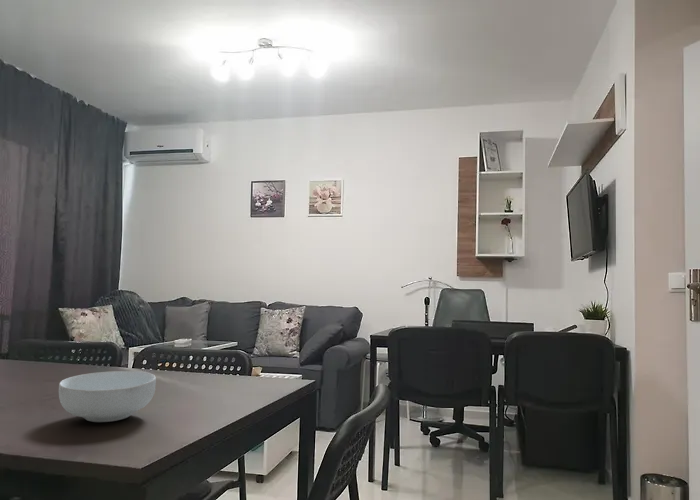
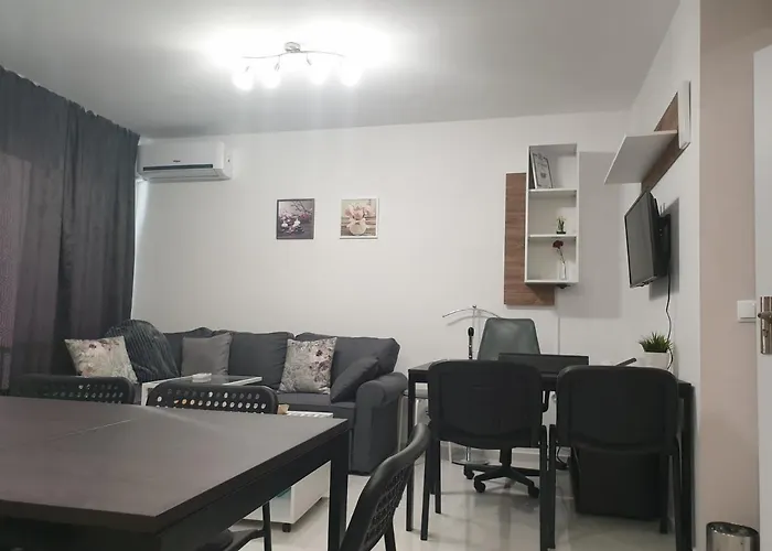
- cereal bowl (108, 397)
